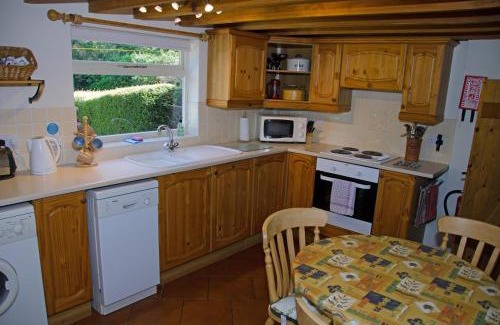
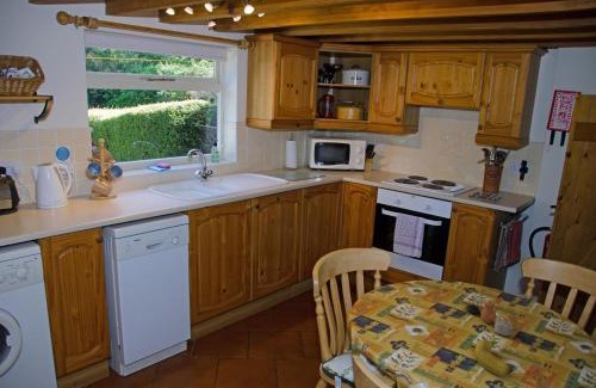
+ banana (496, 357)
+ teapot (489, 310)
